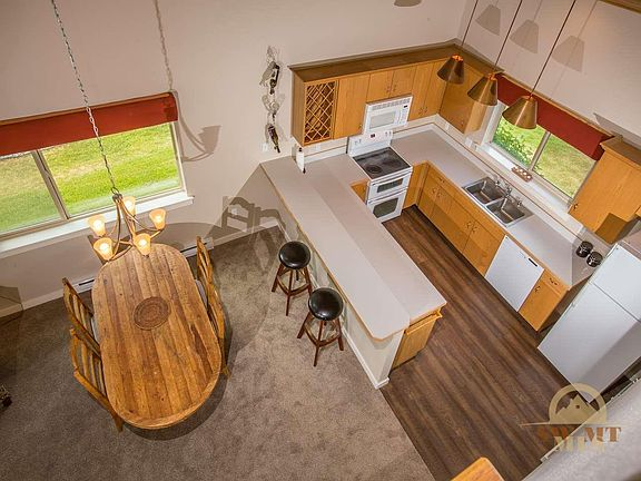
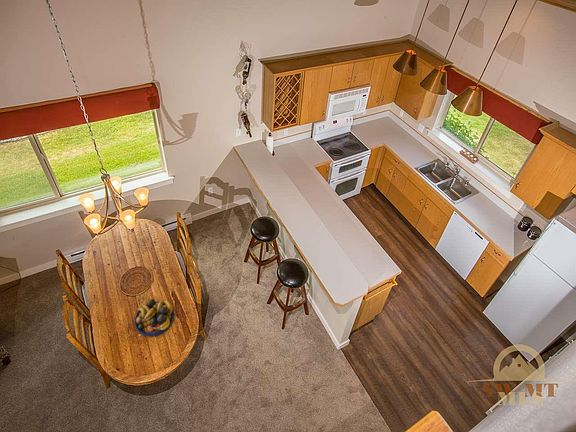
+ fruit bowl (153, 314)
